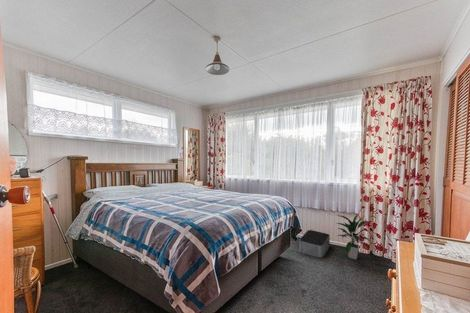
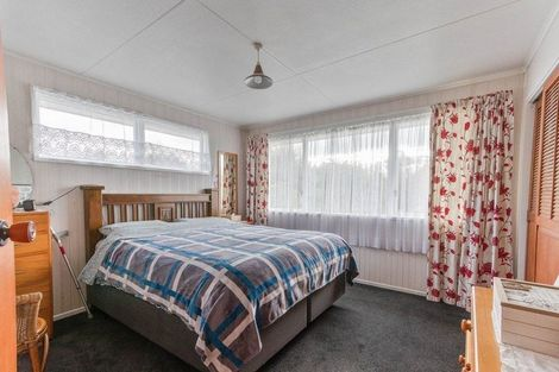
- storage bin (314, 243)
- indoor plant (352, 235)
